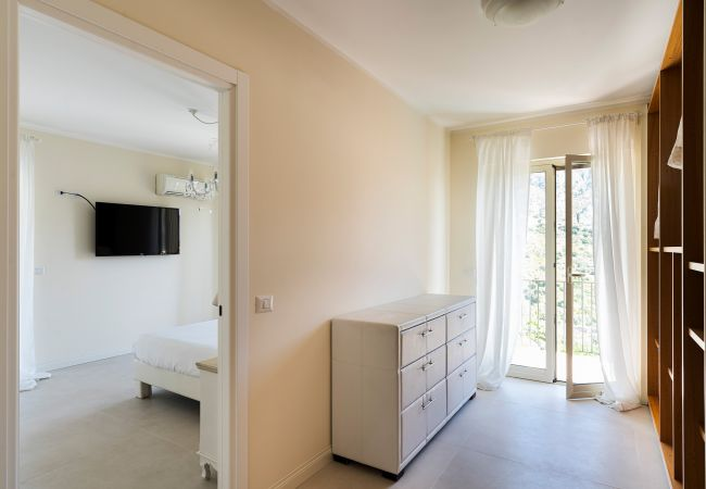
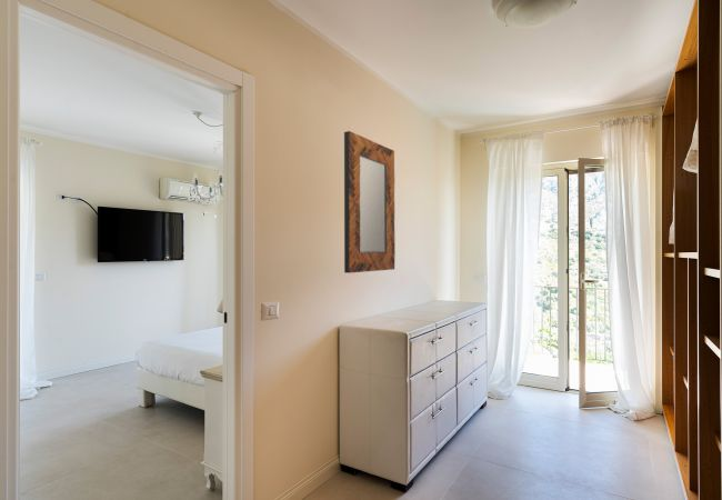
+ home mirror (371, 206)
